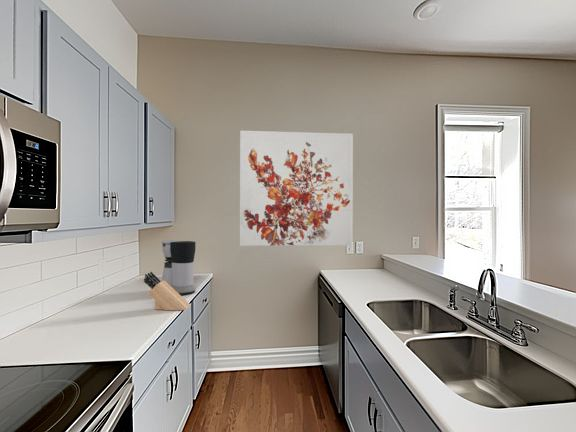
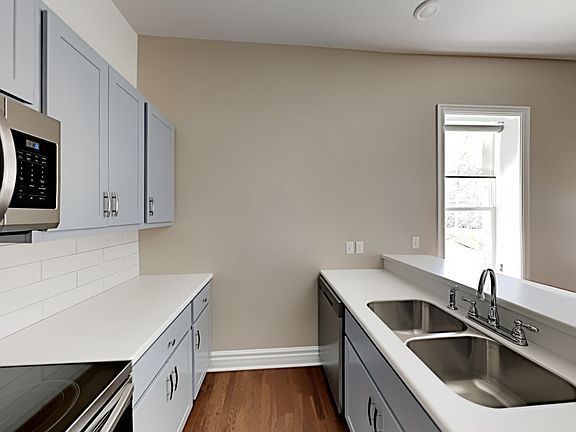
- knife block (166, 290)
- wall art (296, 189)
- coffee maker (180, 265)
